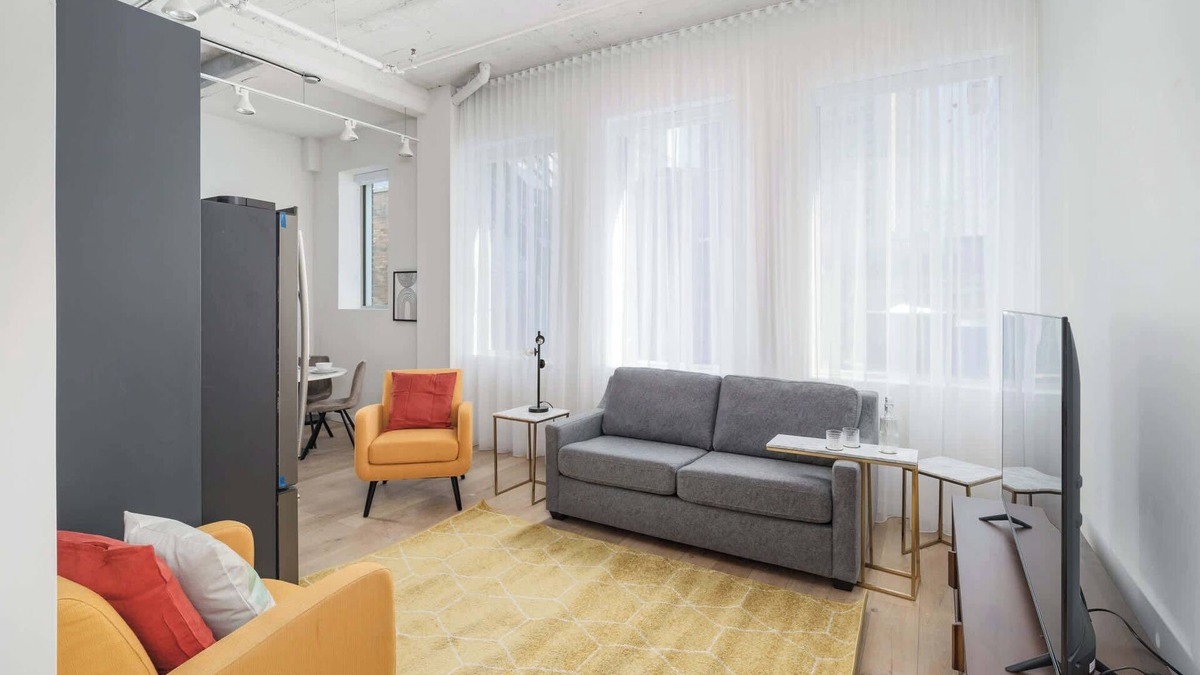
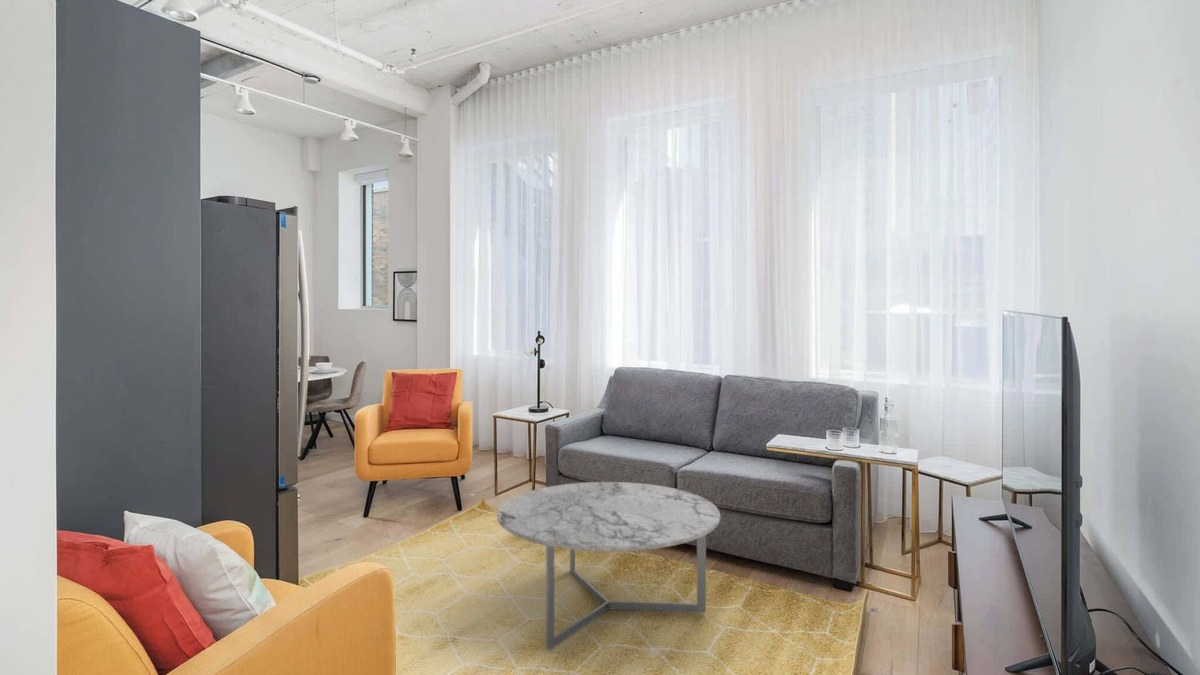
+ coffee table (608, 551)
